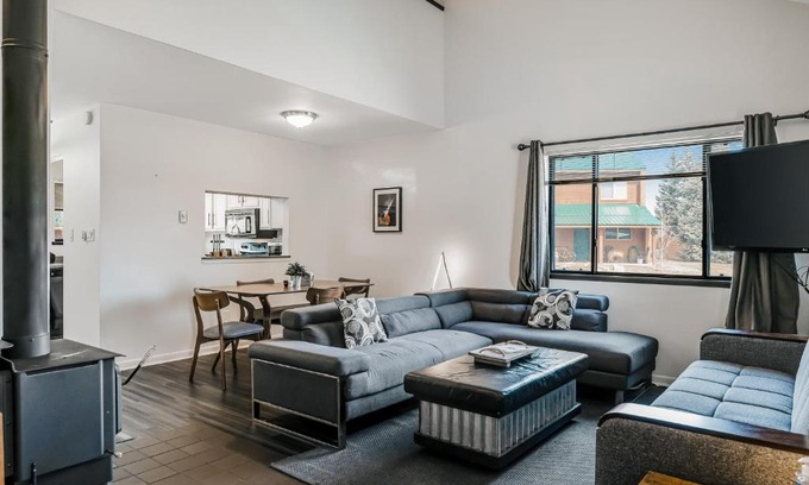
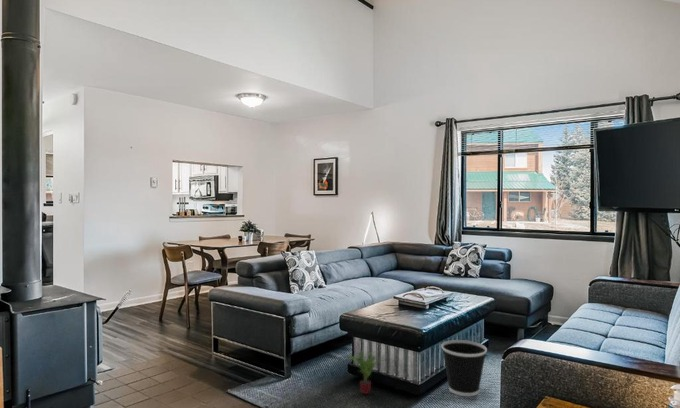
+ potted plant (364, 374)
+ wastebasket (463, 368)
